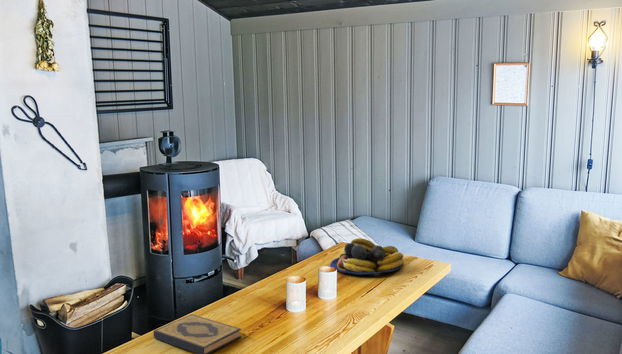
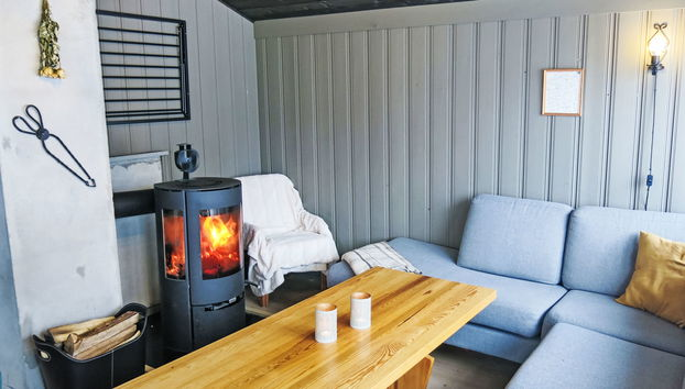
- hardback book (197, 333)
- fruit bowl (366, 252)
